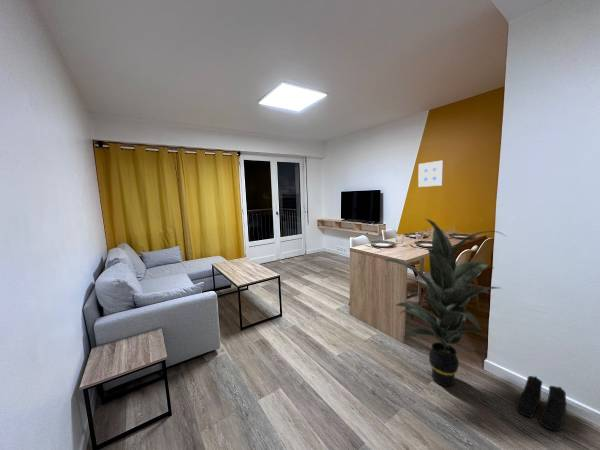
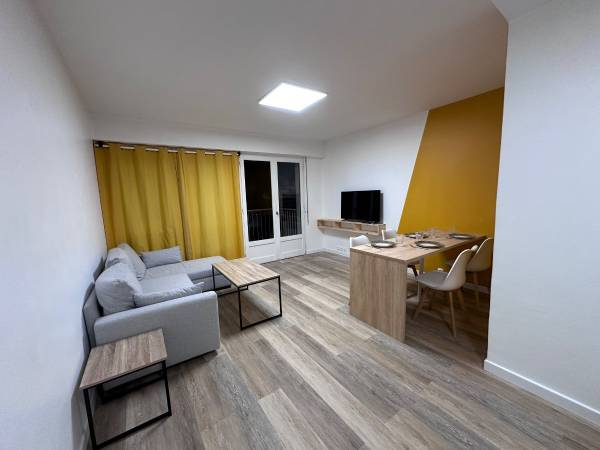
- wall art (430, 174)
- boots (540, 397)
- indoor plant (441, 299)
